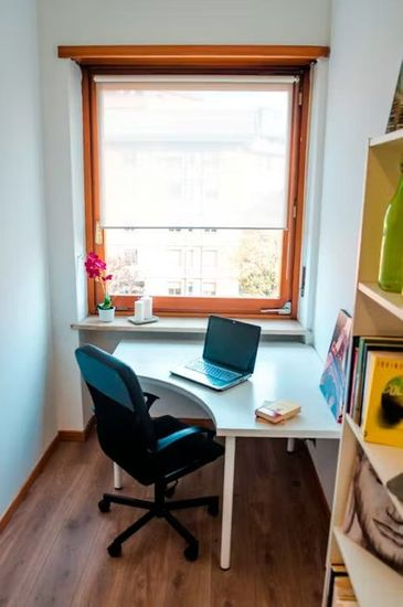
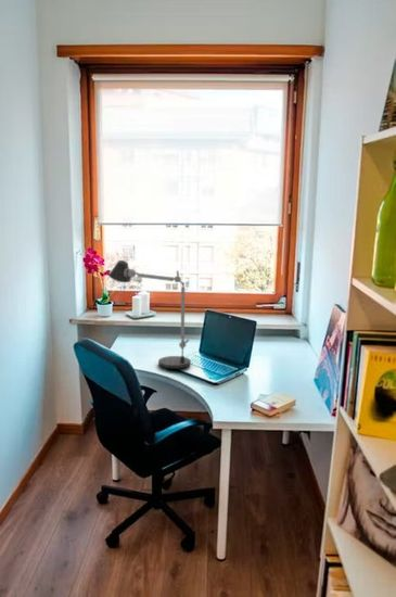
+ desk lamp (122, 292)
